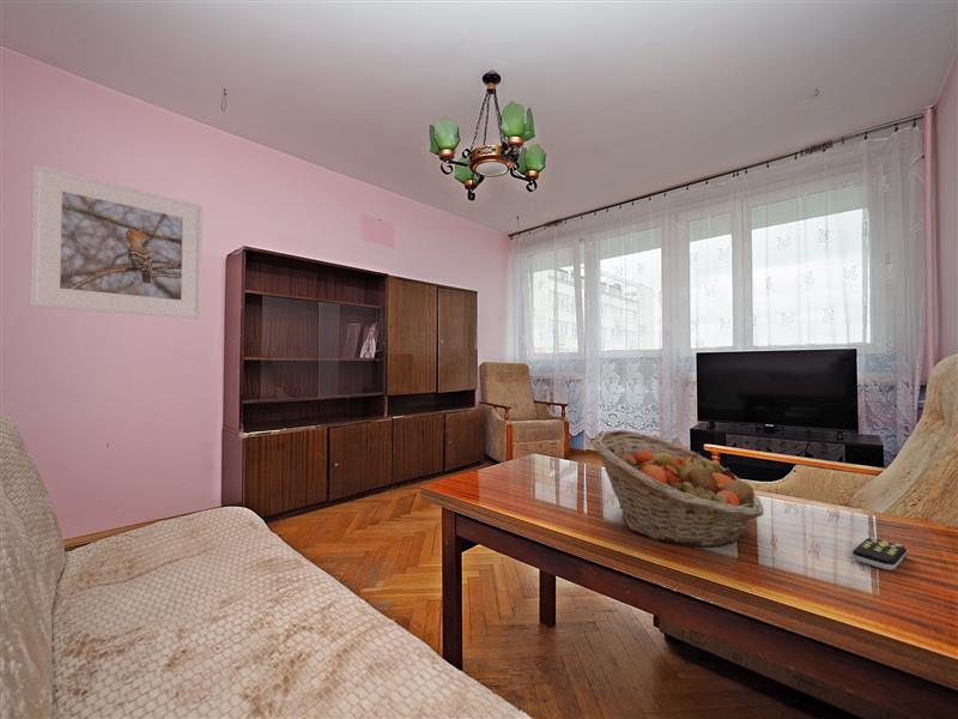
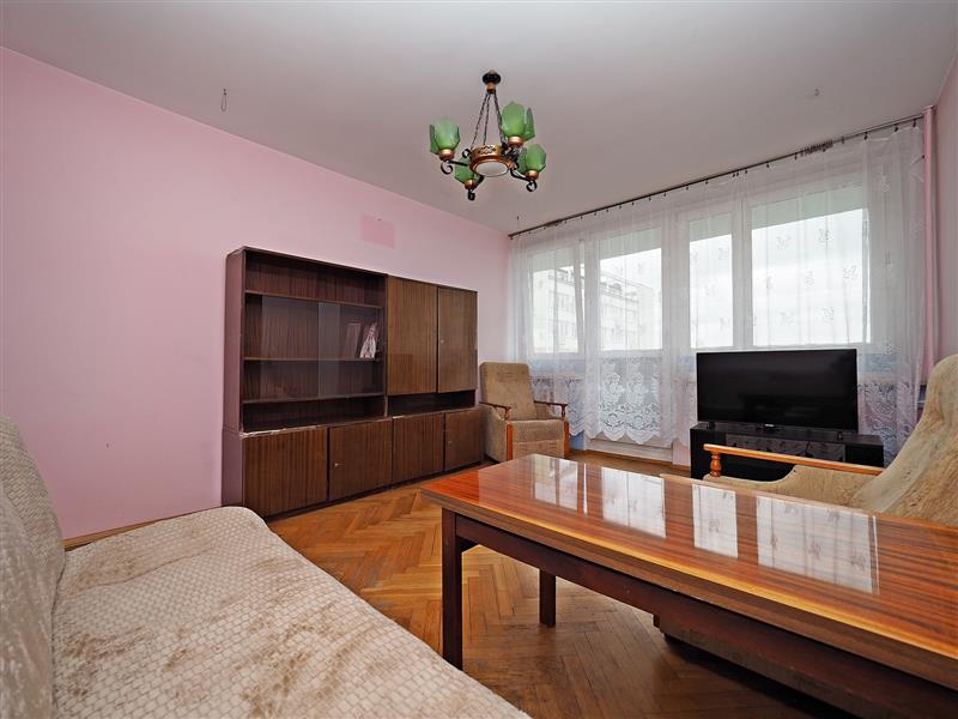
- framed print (126, 249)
- fruit basket (671, 478)
- remote control (879, 552)
